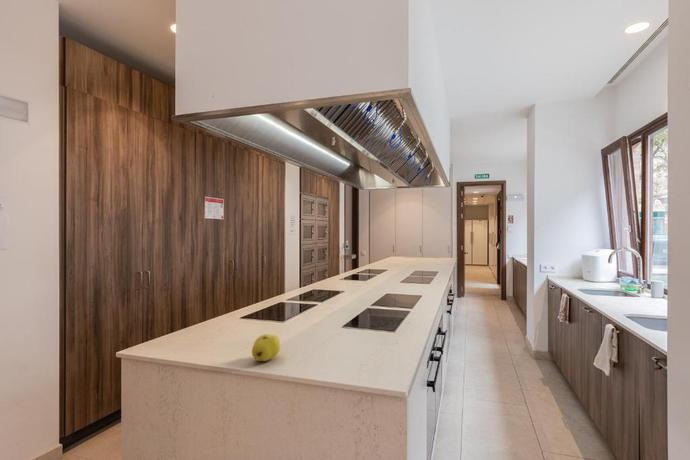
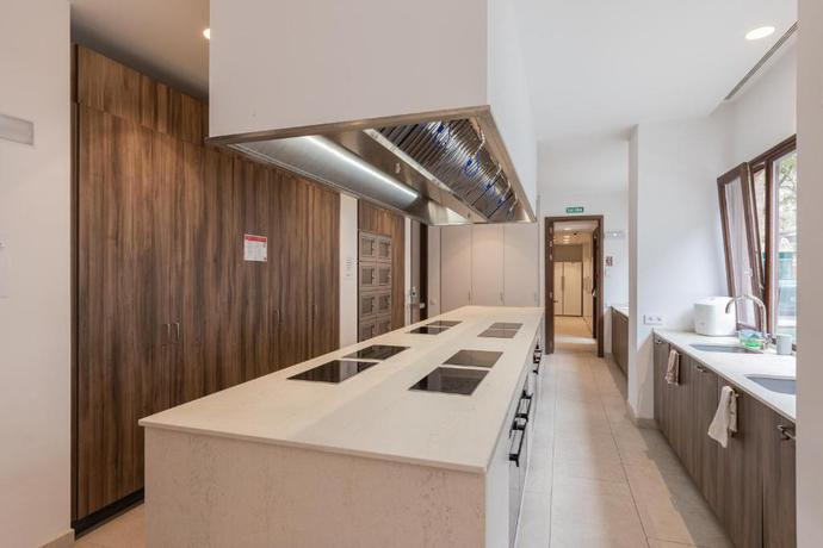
- fruit (267, 346)
